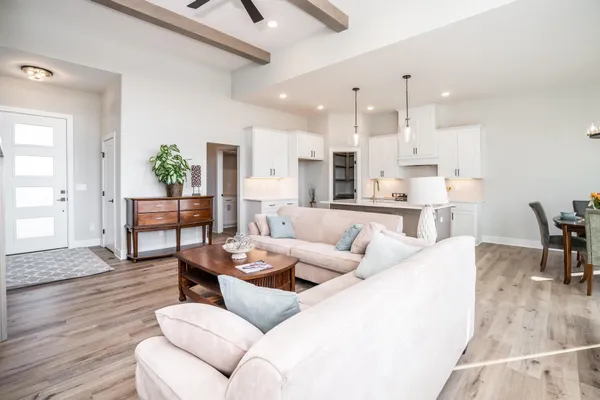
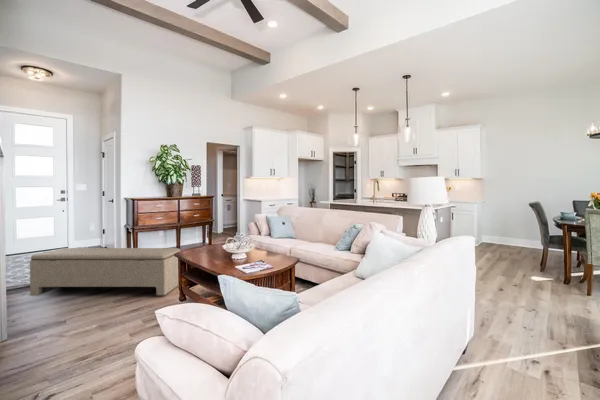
+ bench (110, 269)
